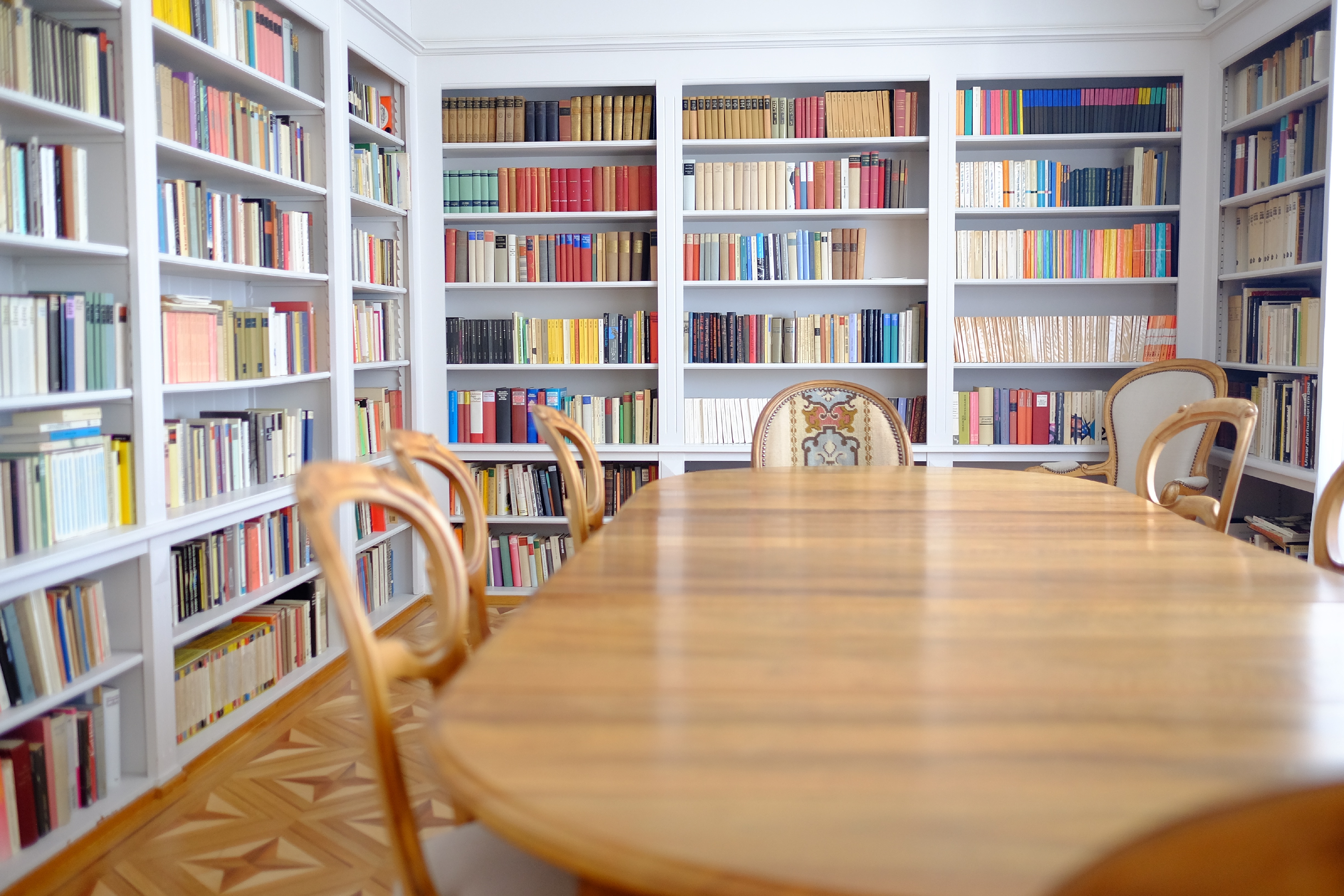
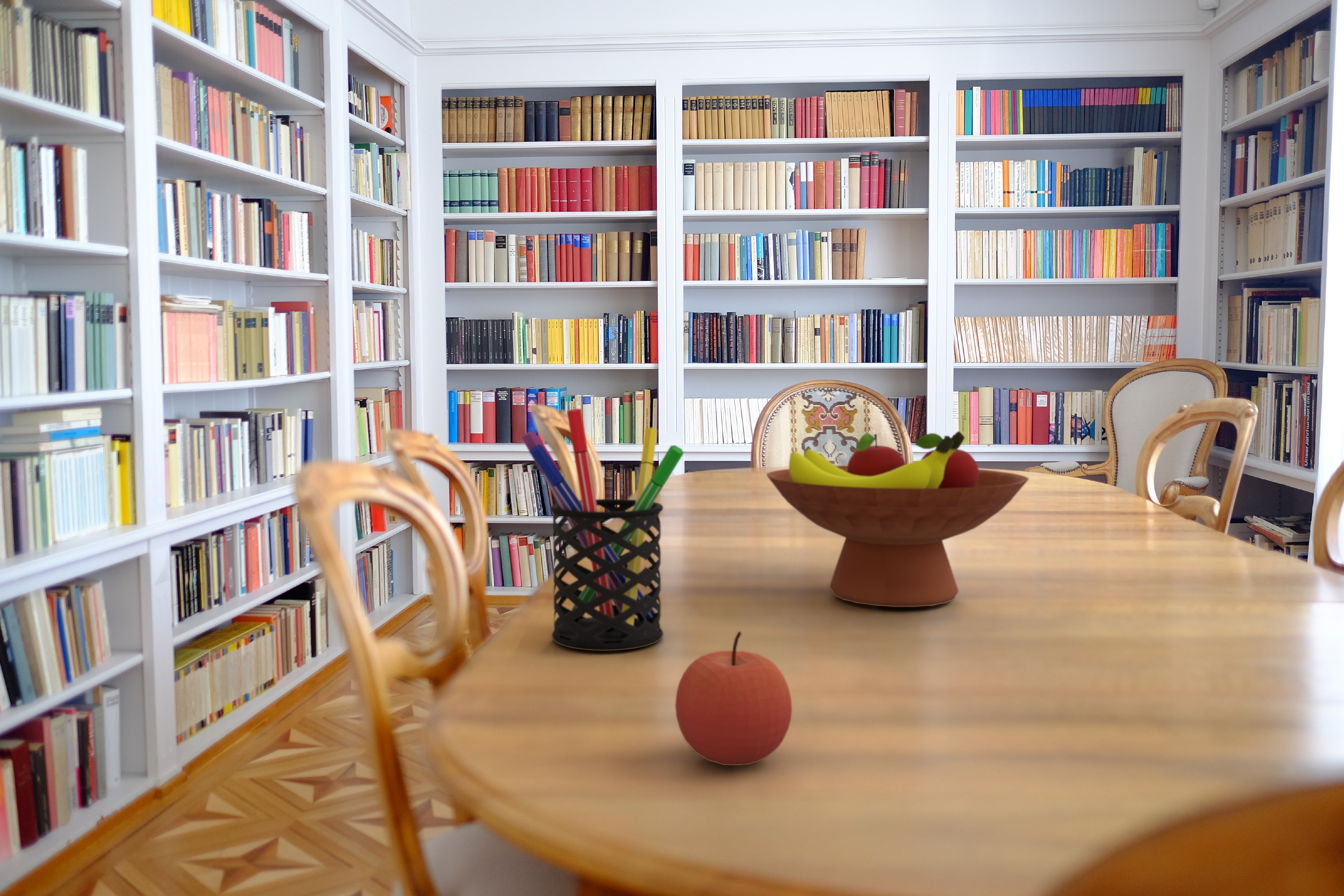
+ pen holder (611, 529)
+ fruit bowl (894, 512)
+ apple (733, 693)
